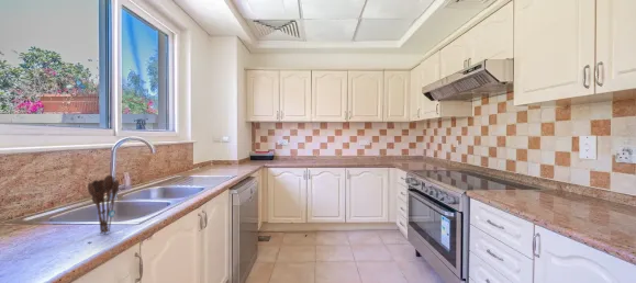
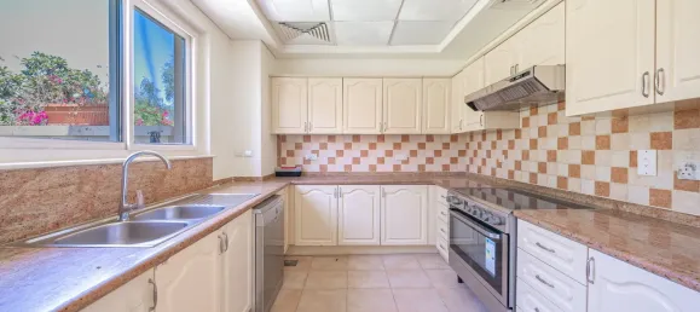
- utensil holder (103, 203)
